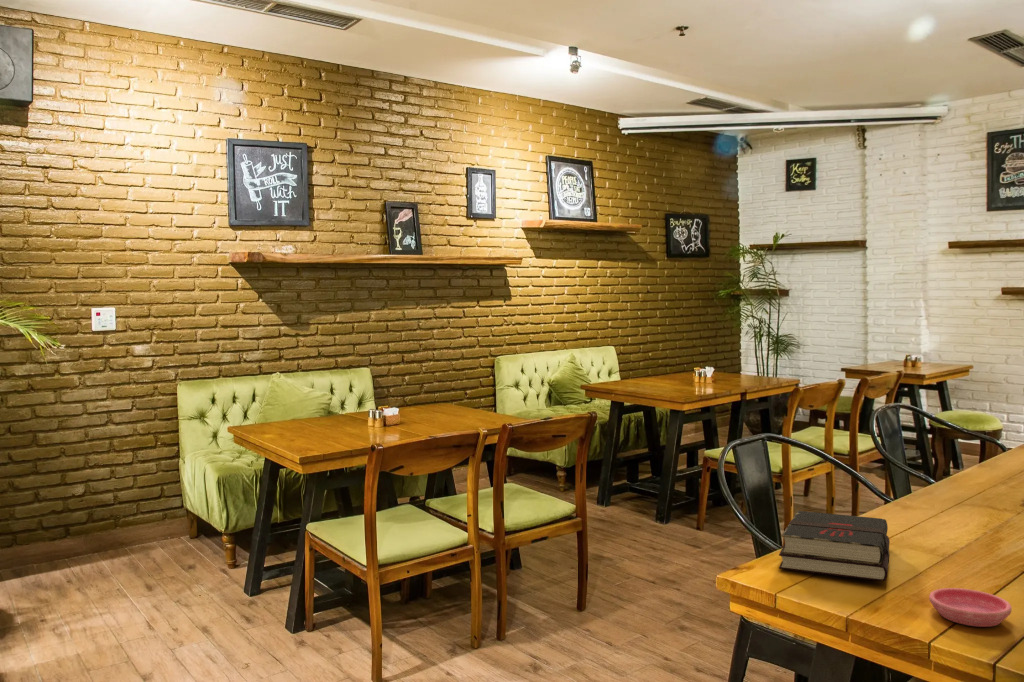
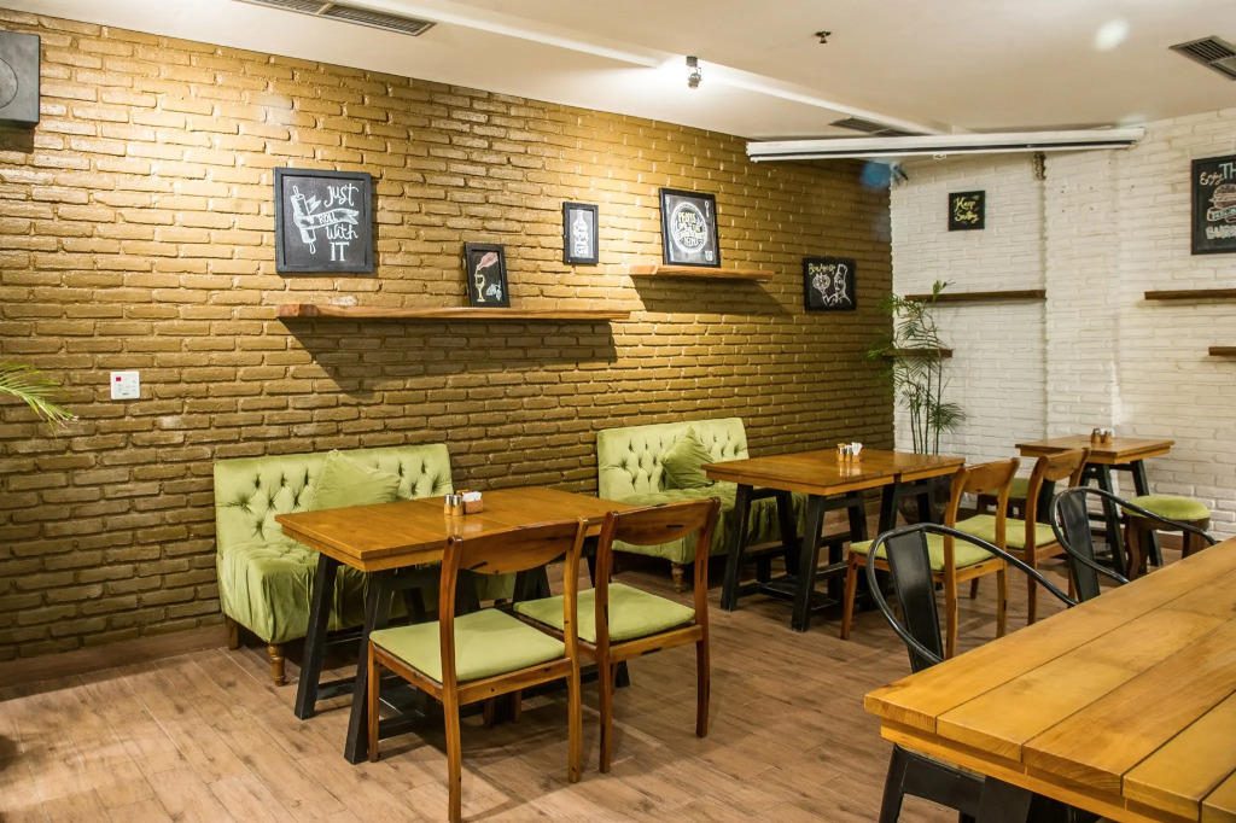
- hardback book (836, 542)
- saucer (969, 608)
